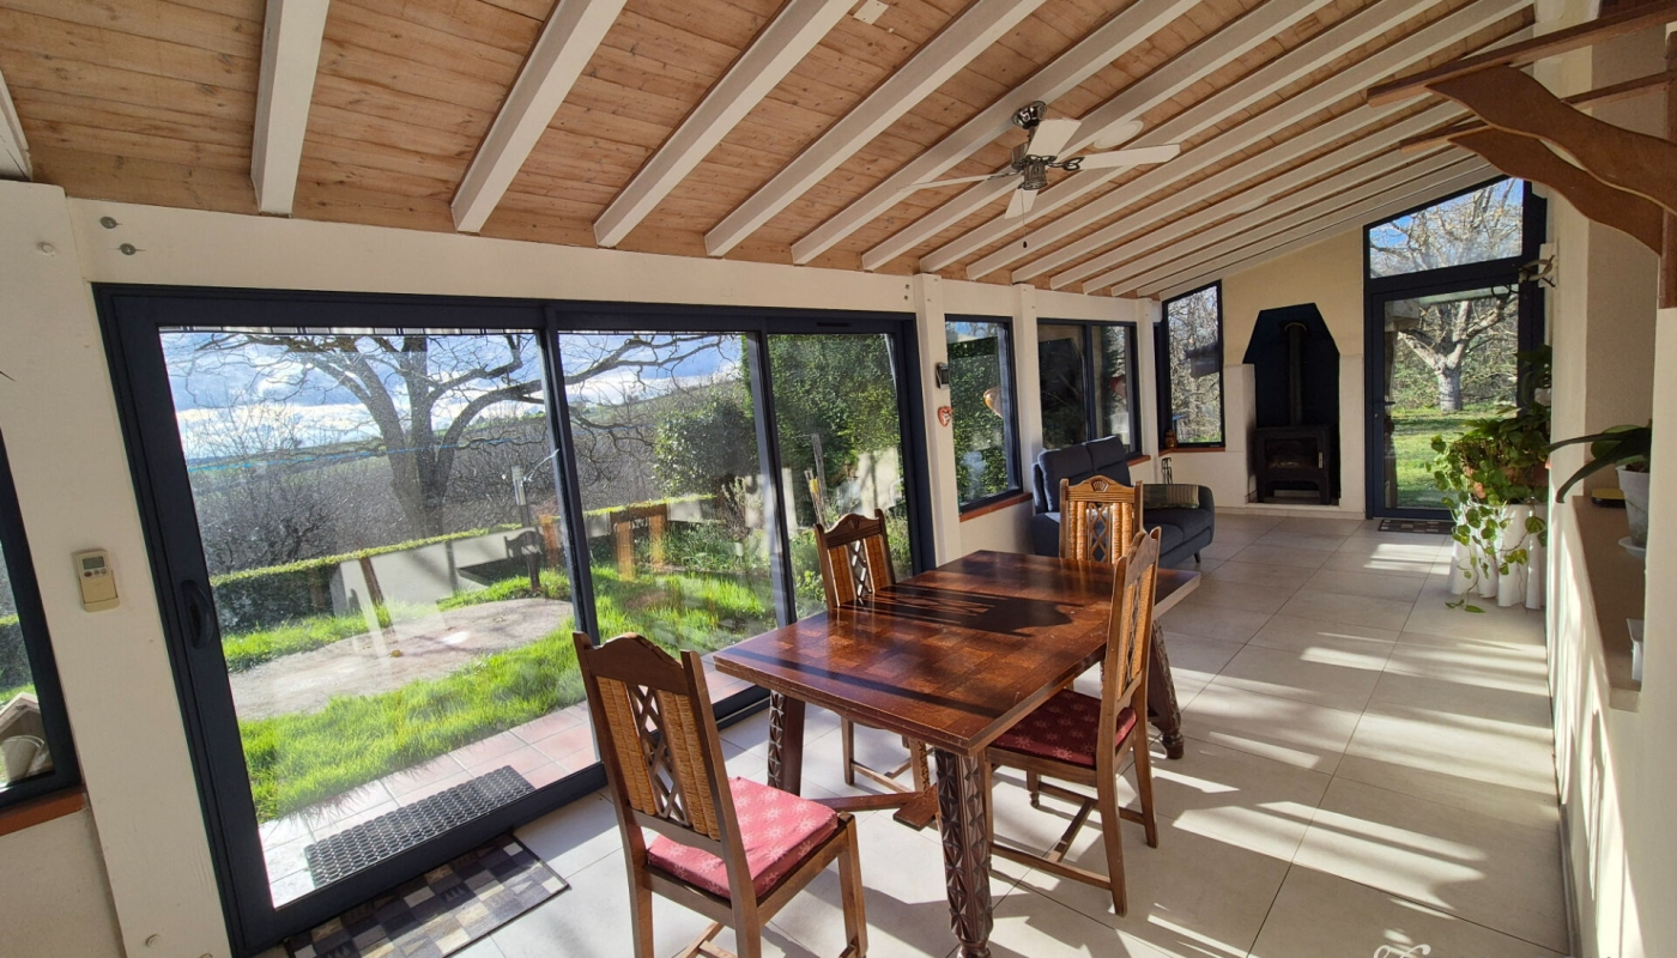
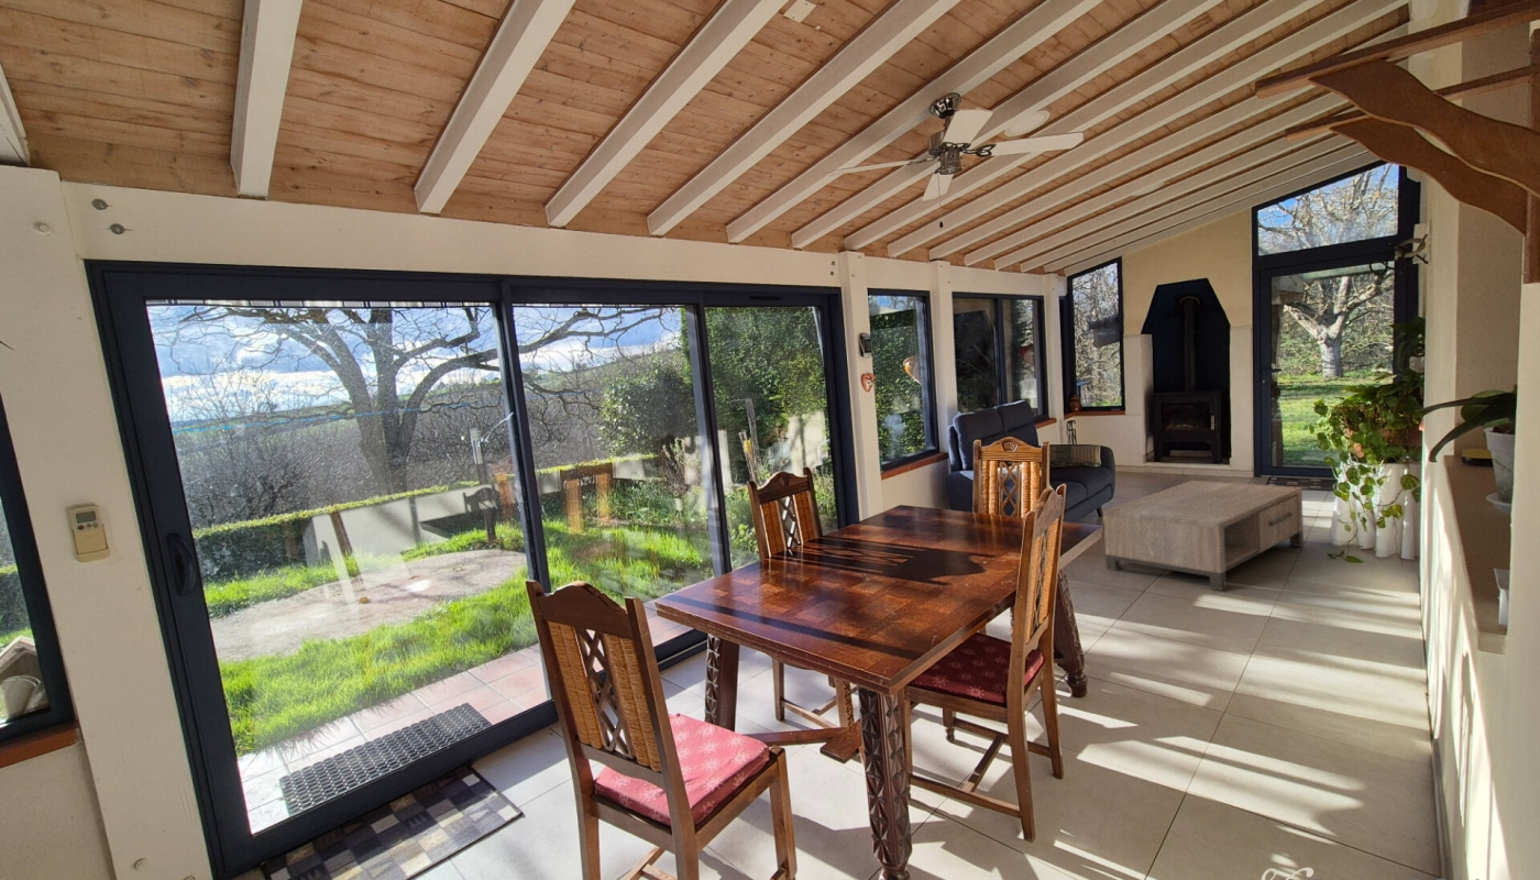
+ coffee table (1204, 528)
